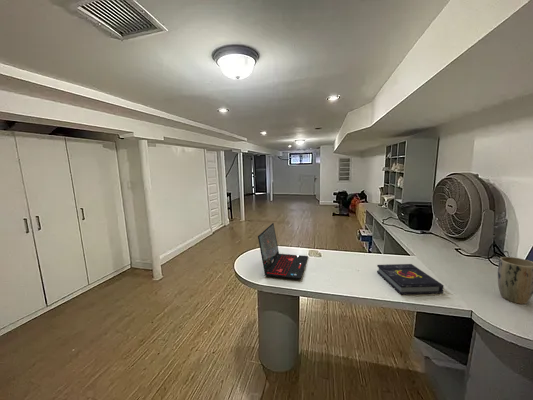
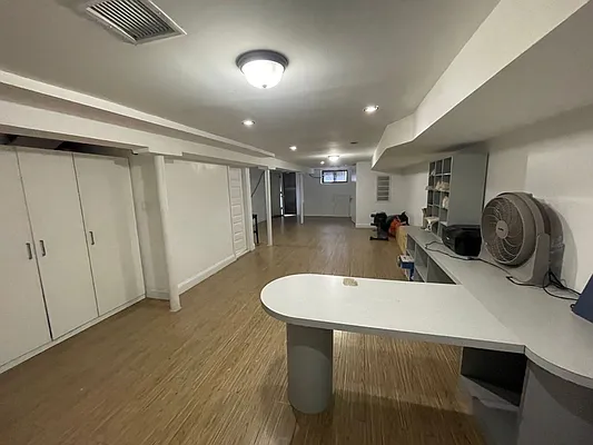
- laptop (285, 254)
- plant pot (515, 280)
- book (406, 277)
